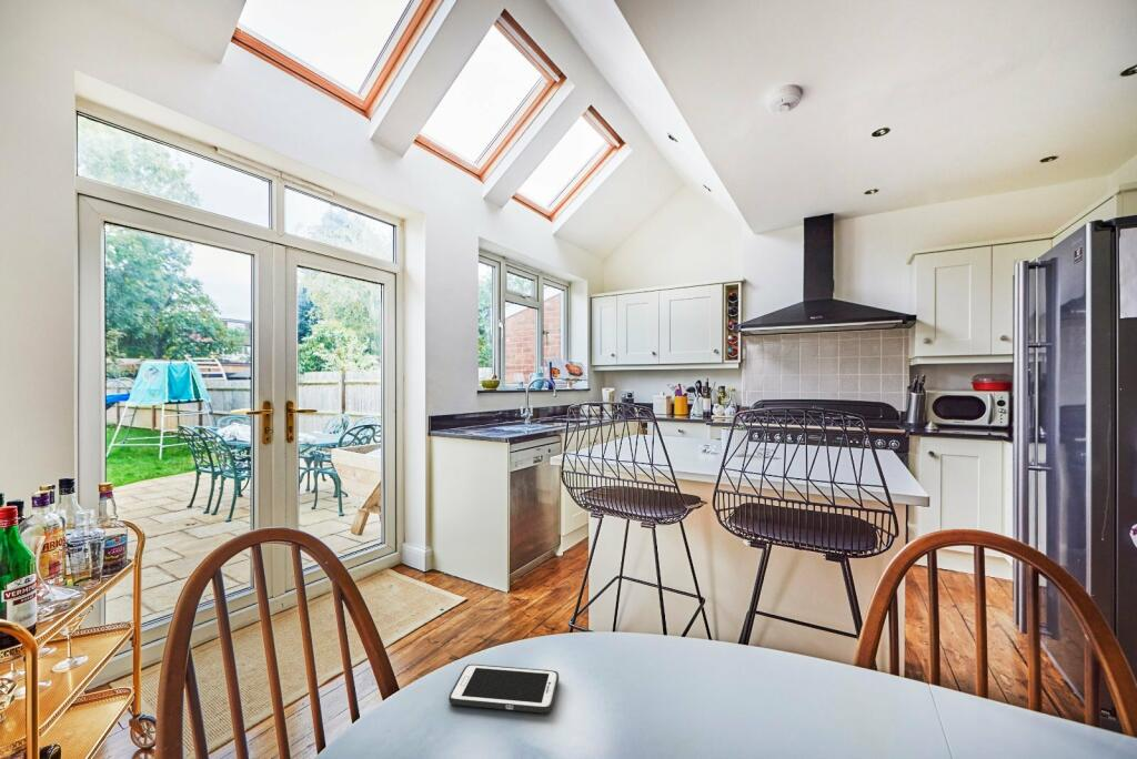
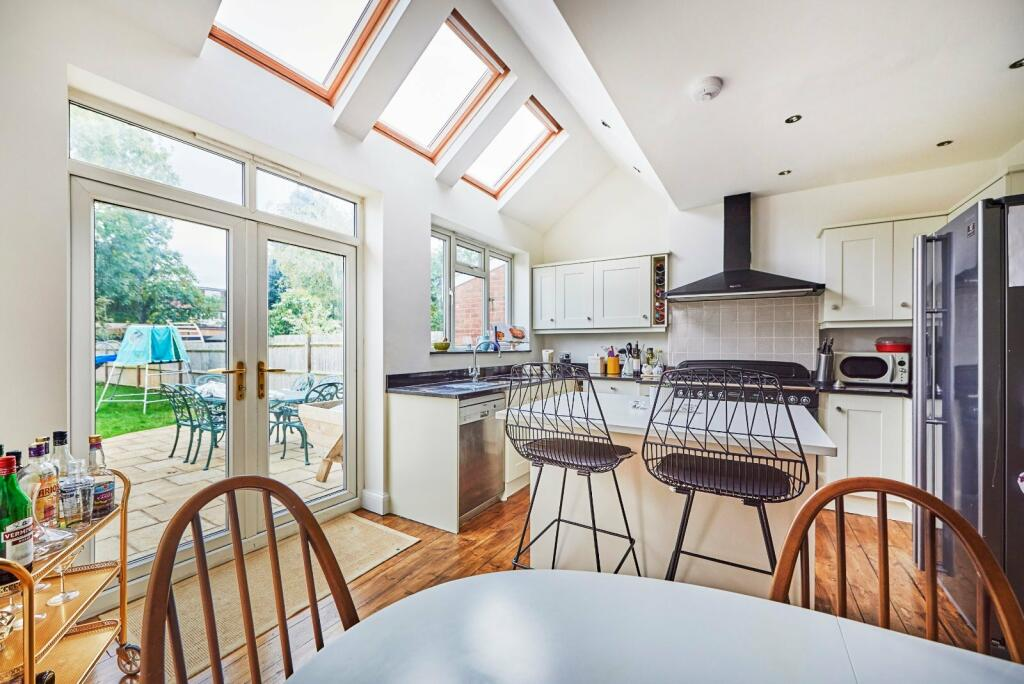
- cell phone (505, 687)
